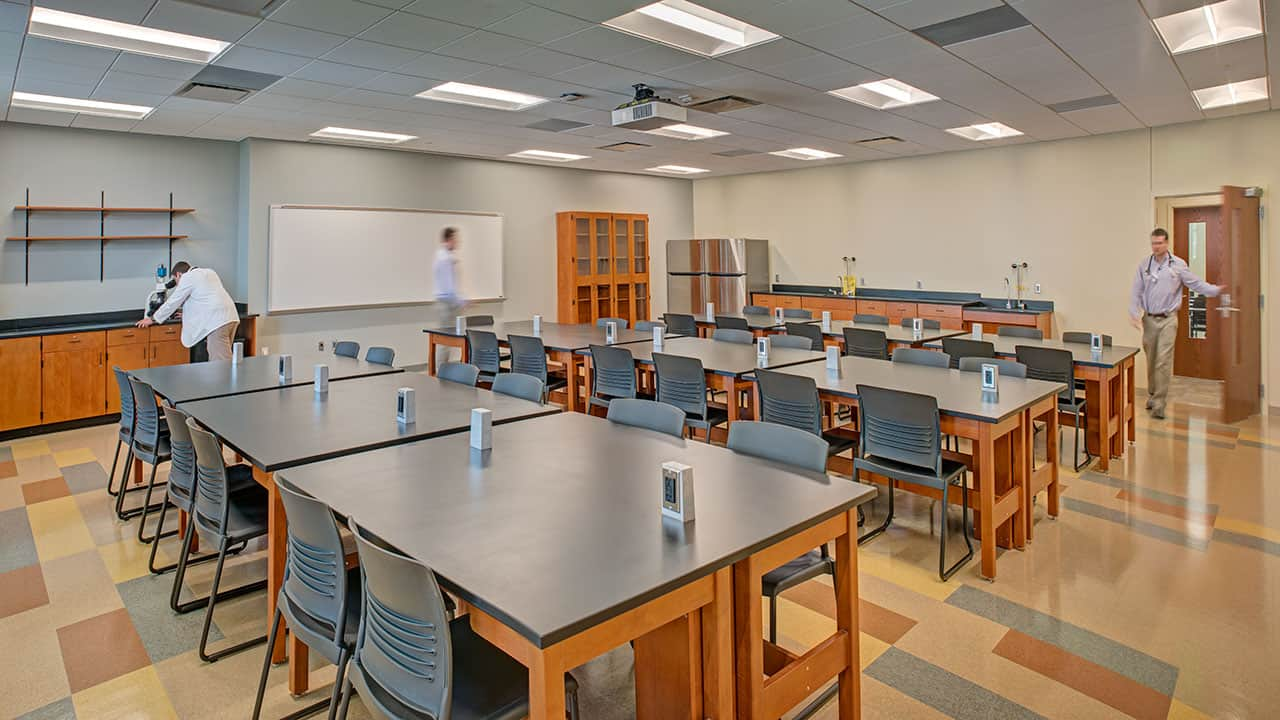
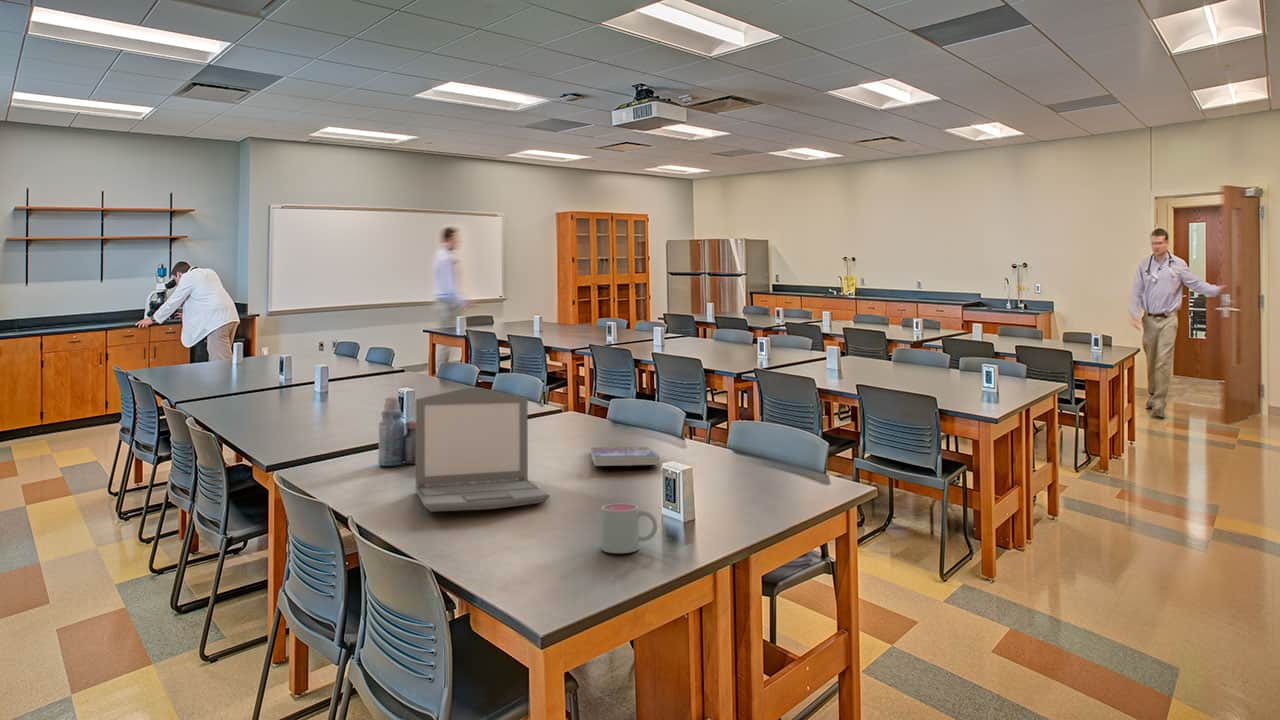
+ mug (629, 527)
+ laptop (481, 444)
+ bottle (400, 430)
+ book (623, 455)
